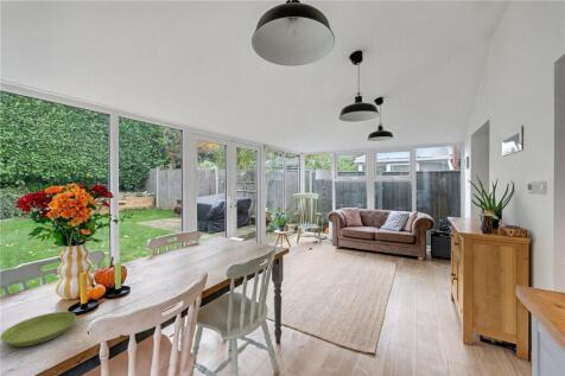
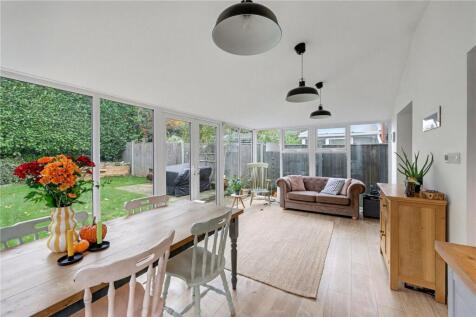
- saucer (40, 329)
